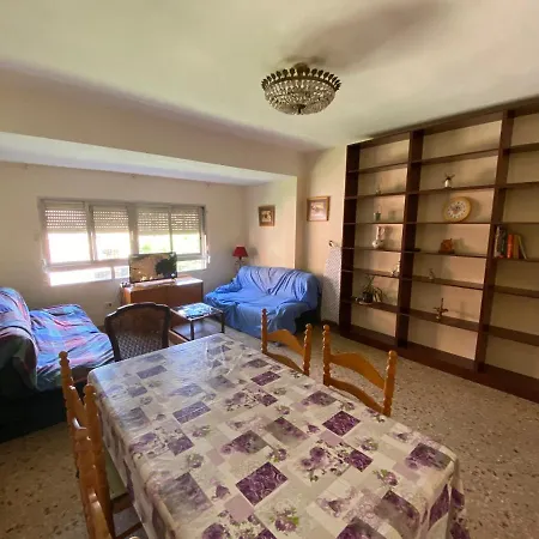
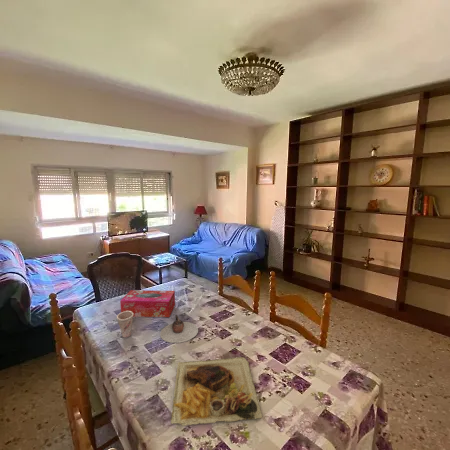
+ teapot (179, 324)
+ food plate (215, 381)
+ cup (125, 325)
+ tissue box (149, 303)
